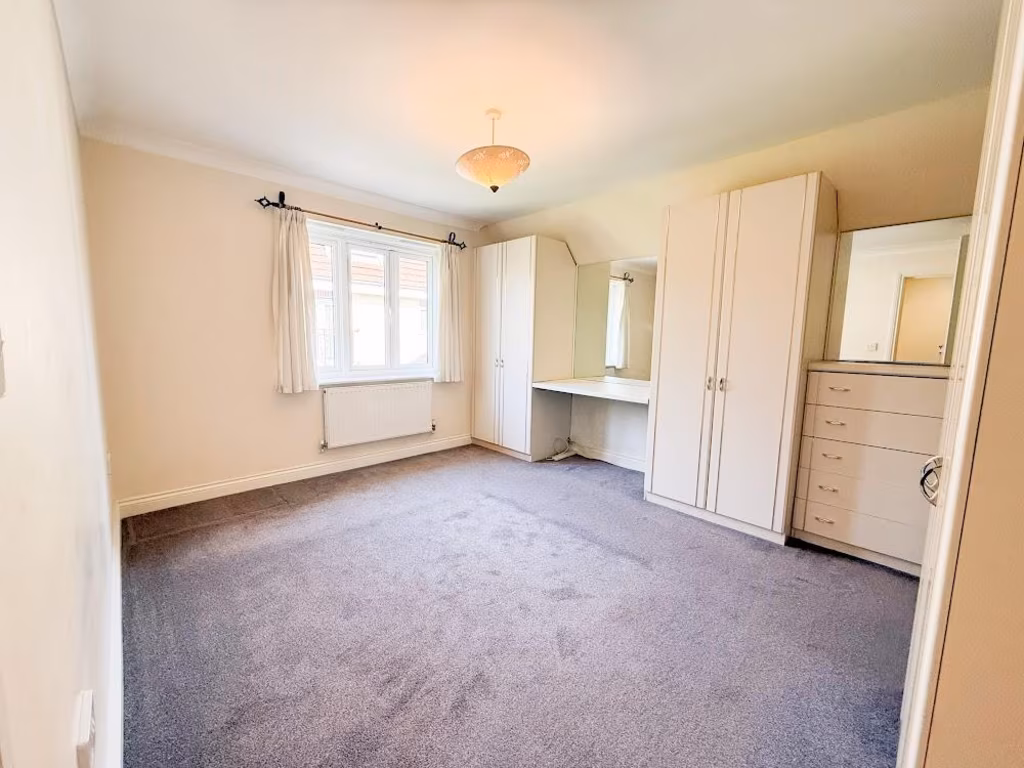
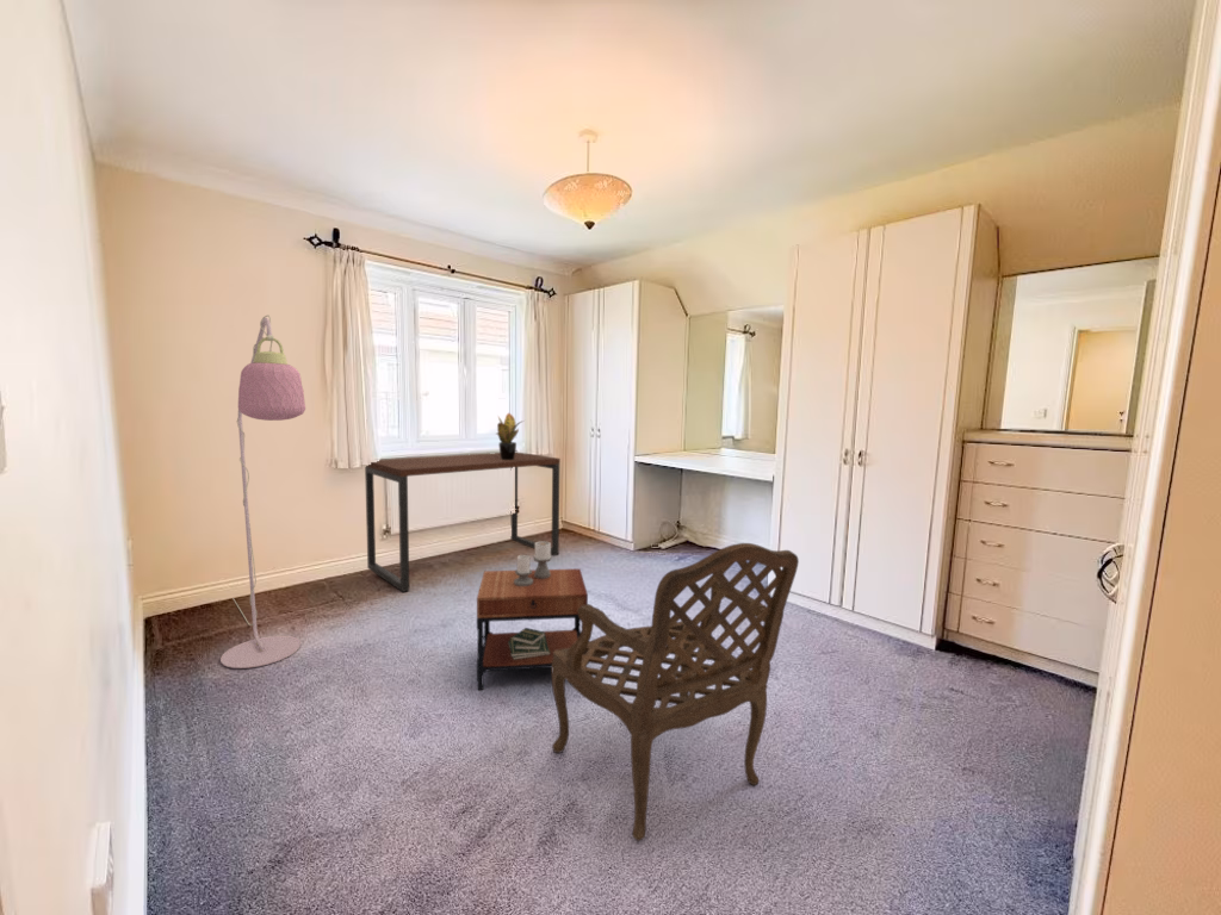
+ side table (532, 608)
+ desk (467, 471)
+ armchair (670, 648)
+ potted plant (508, 435)
+ floor lamp (246, 488)
